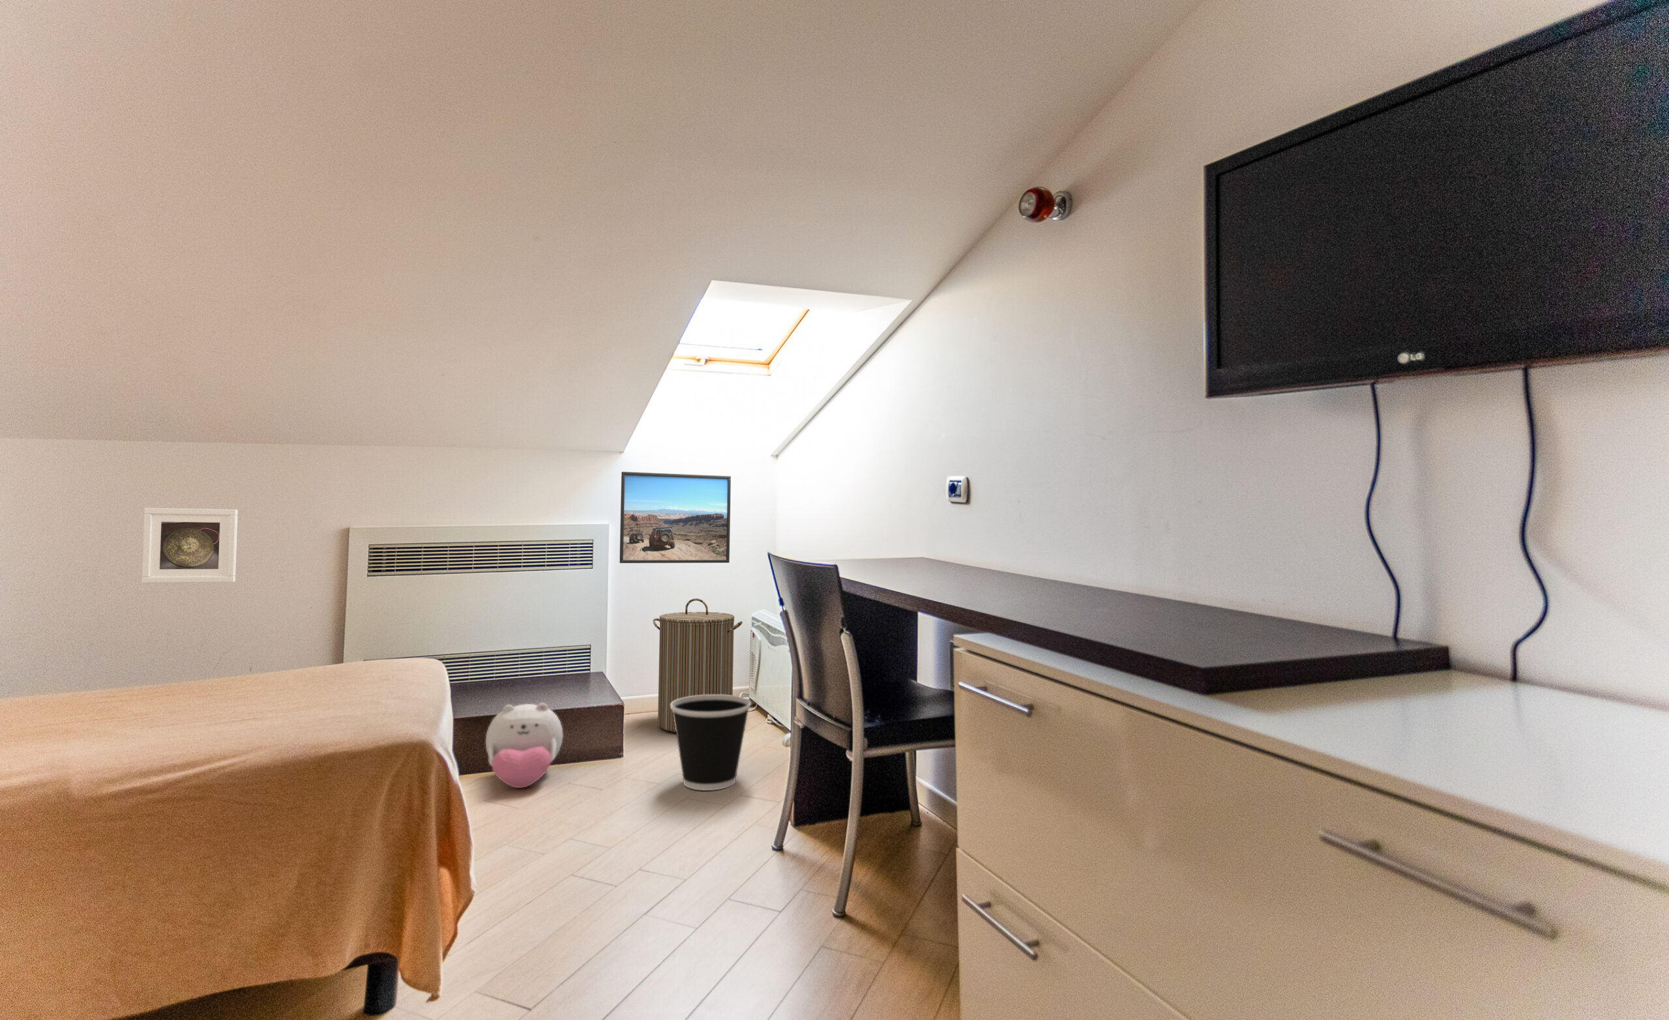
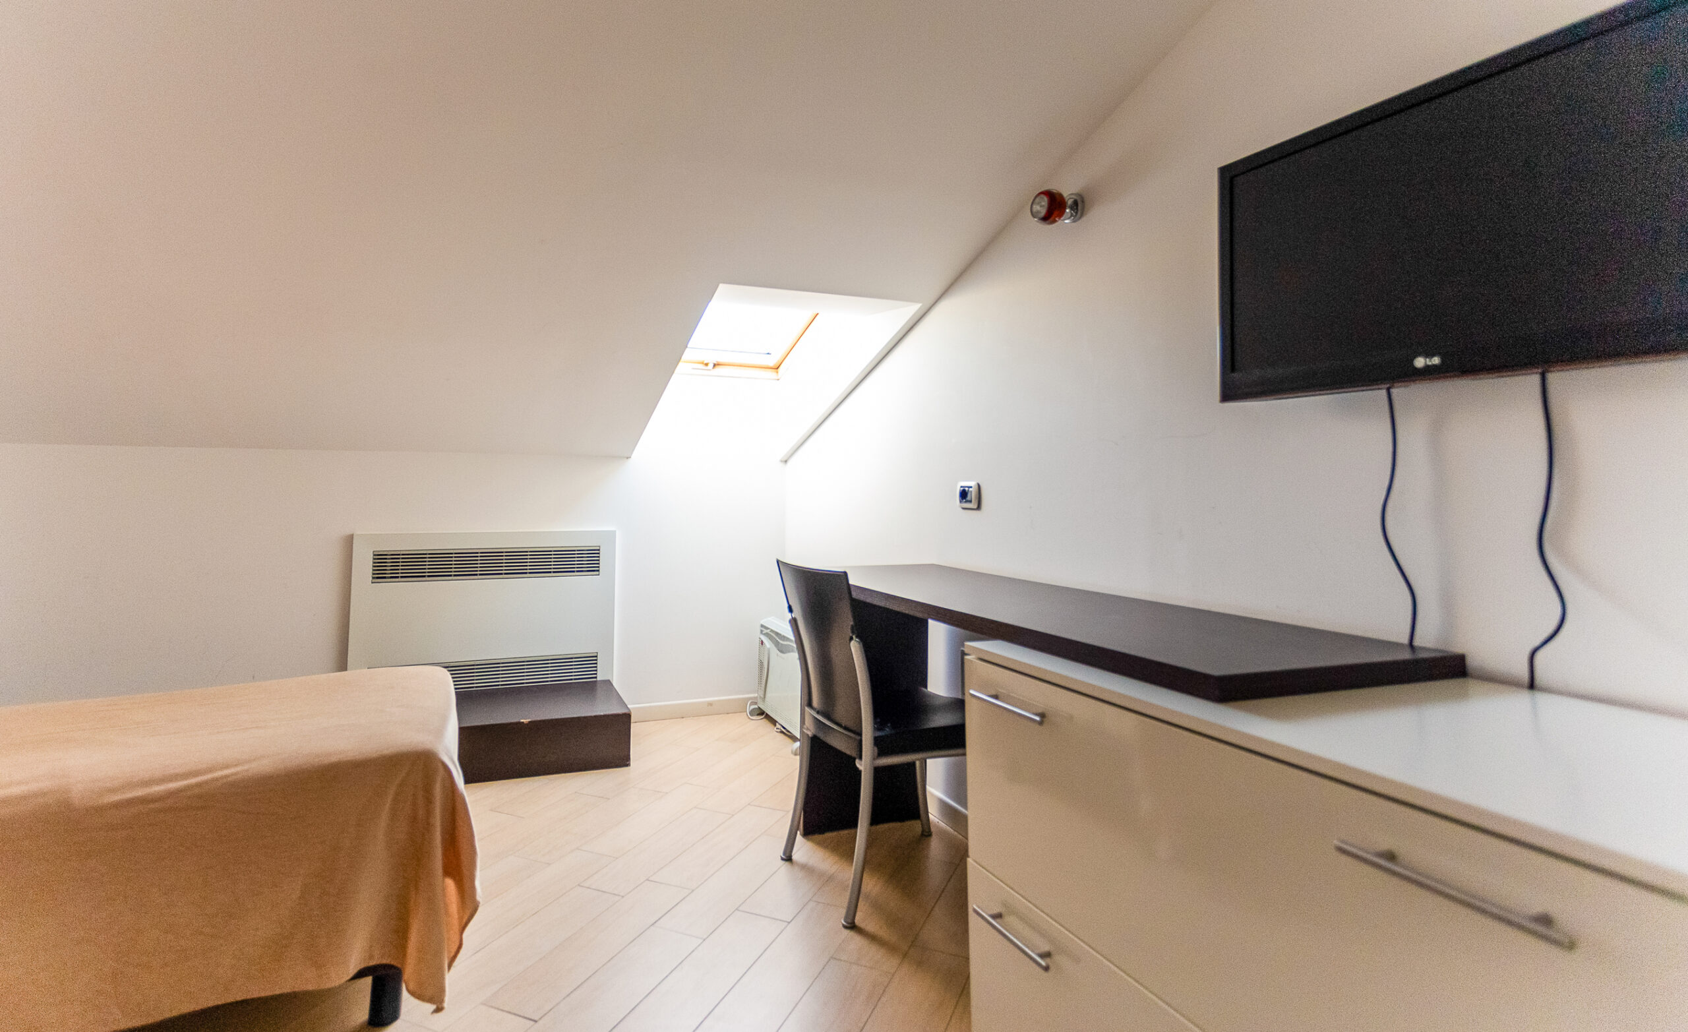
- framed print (676, 518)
- laundry hamper (696, 661)
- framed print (191, 546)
- wastebasket (711, 741)
- plush toy (525, 741)
